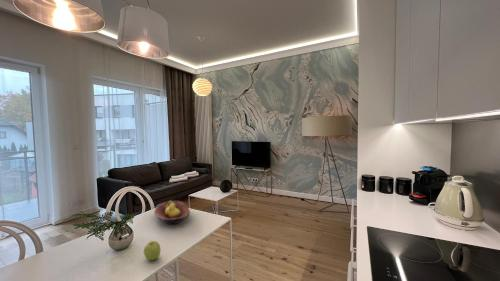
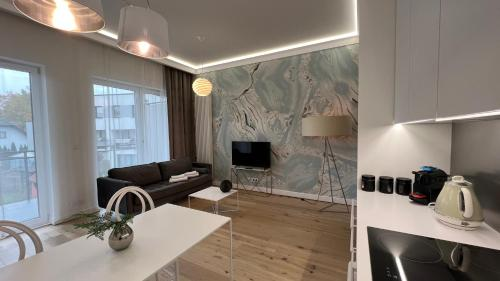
- apple (152, 250)
- fruit bowl (172, 210)
